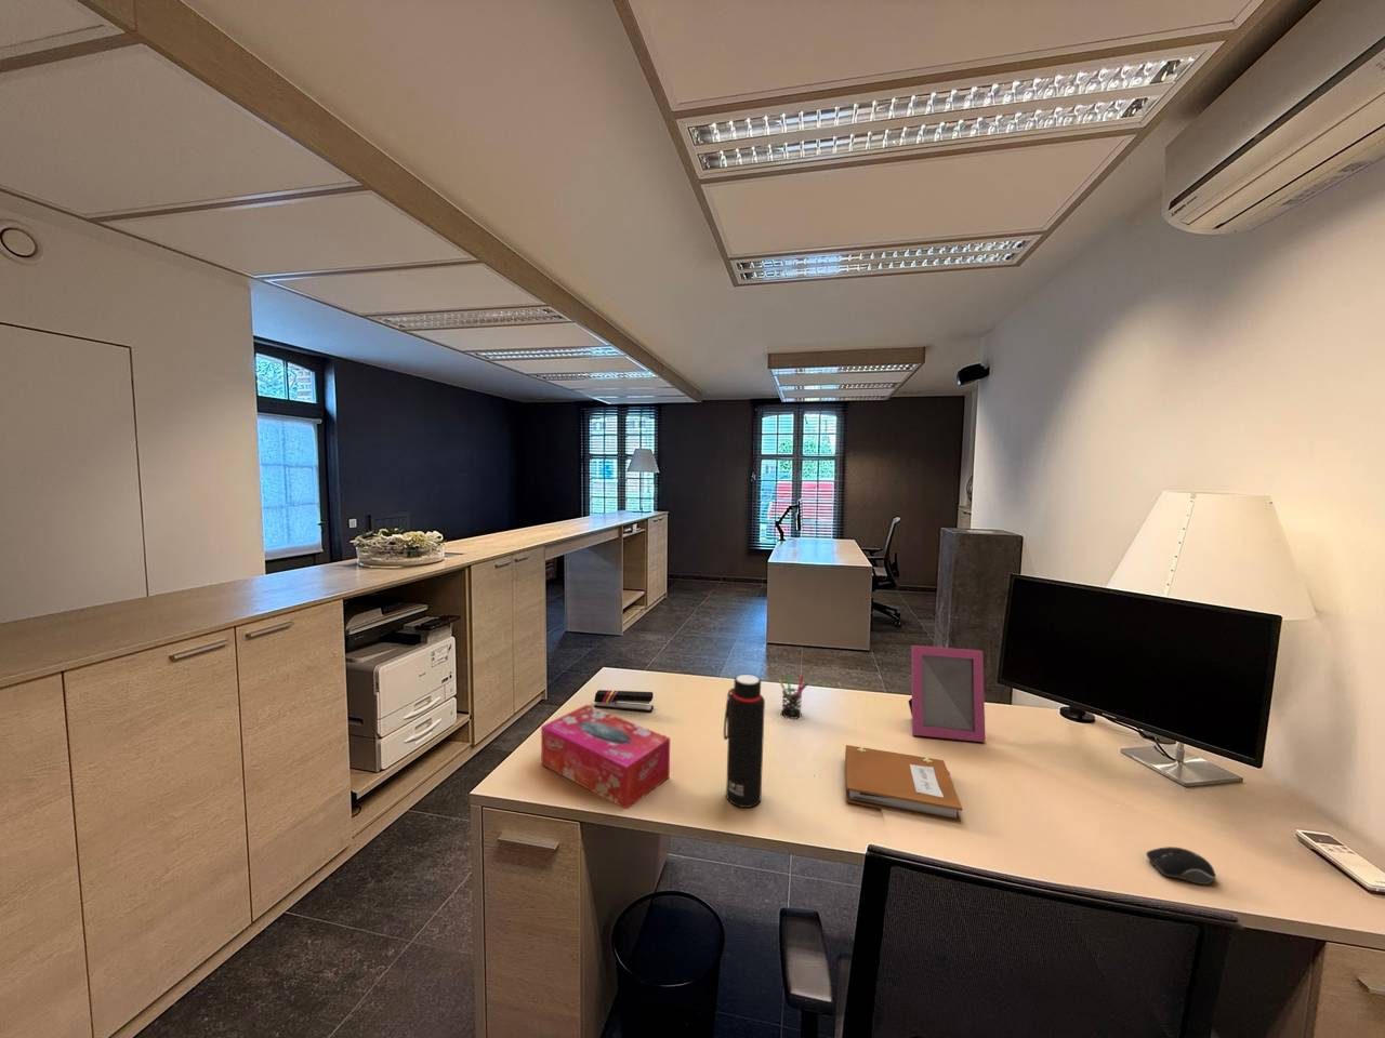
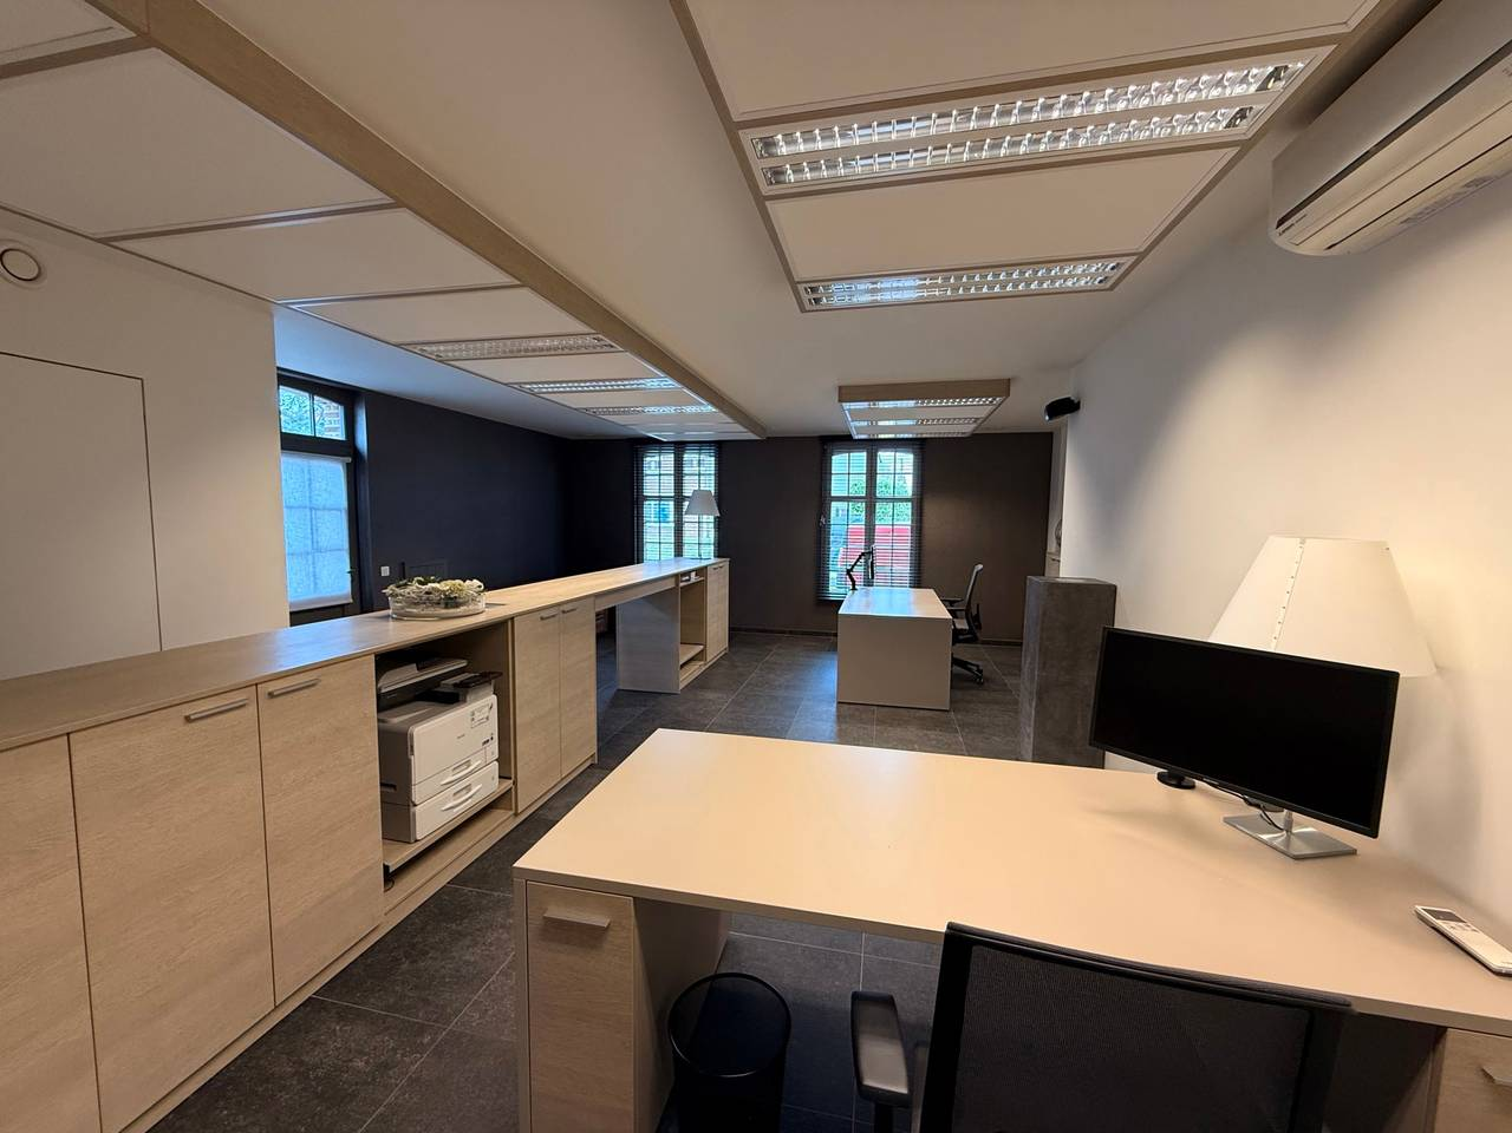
- pen holder (792, 695)
- tissue box (604, 751)
- computer mouse (1181, 860)
- notebook (900, 778)
- stapler (624, 699)
- water bottle (743, 737)
- picture frame (944, 689)
